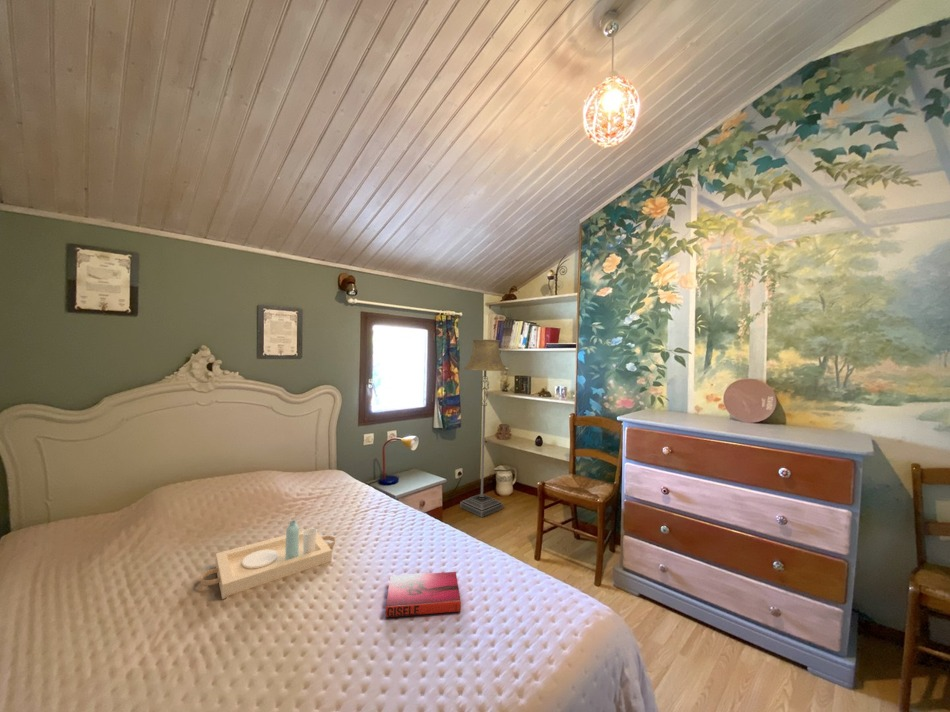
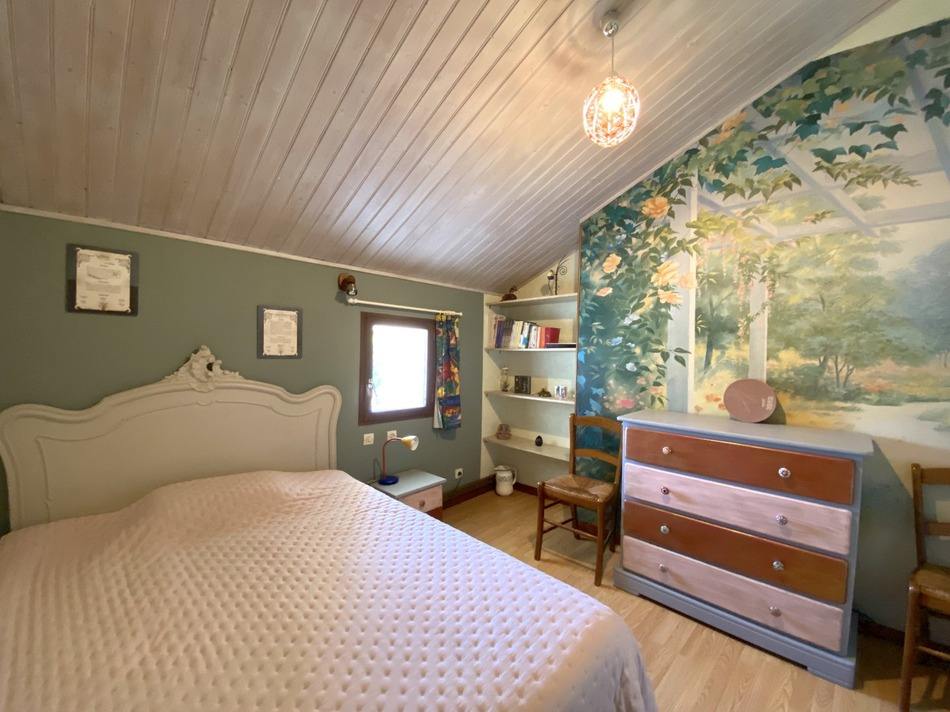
- floor lamp (483, 423)
- serving tray (275, 542)
- hardback book (423, 592)
